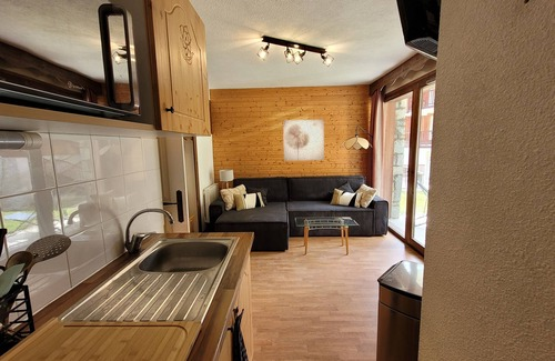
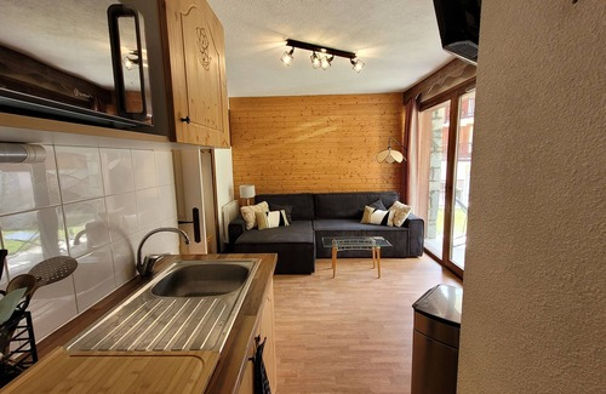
- wall art (303, 140)
